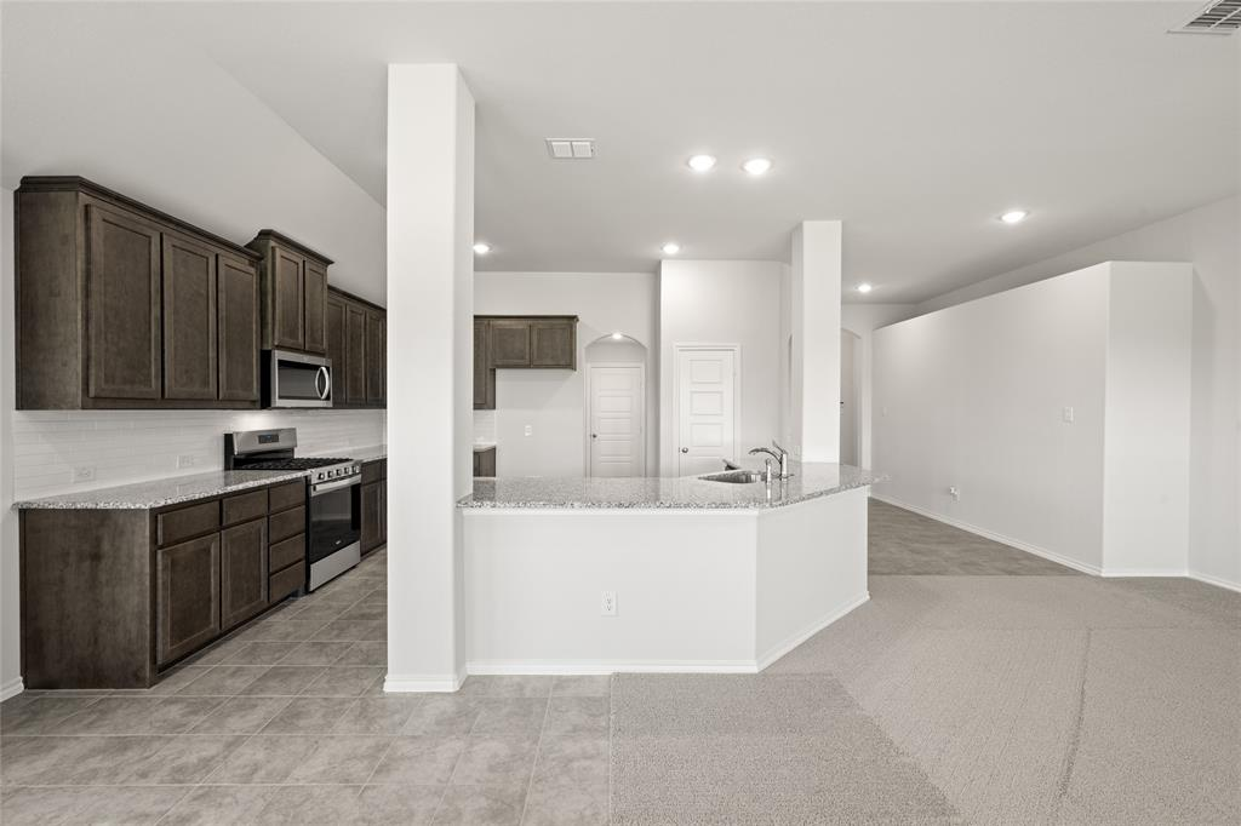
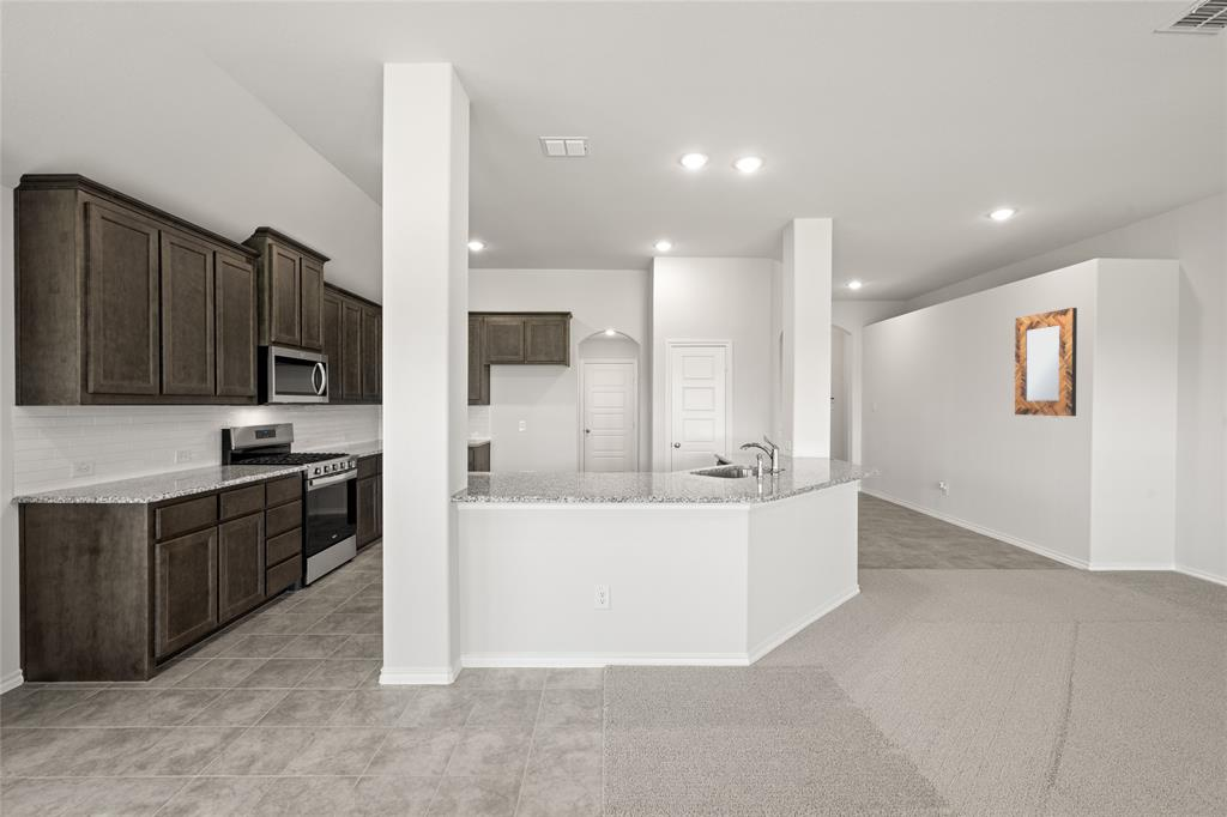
+ home mirror (1044, 364)
